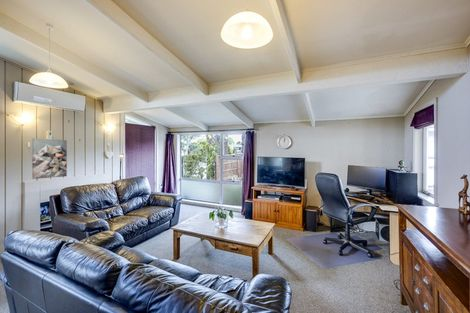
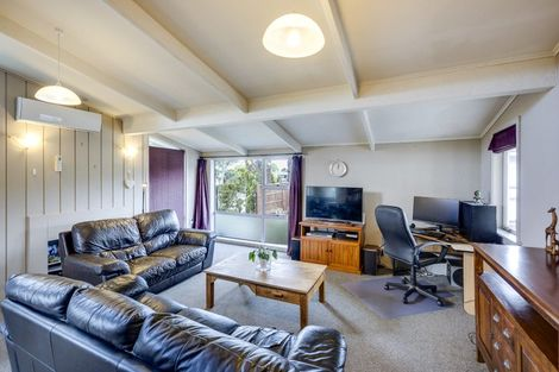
- wall art (50, 158)
